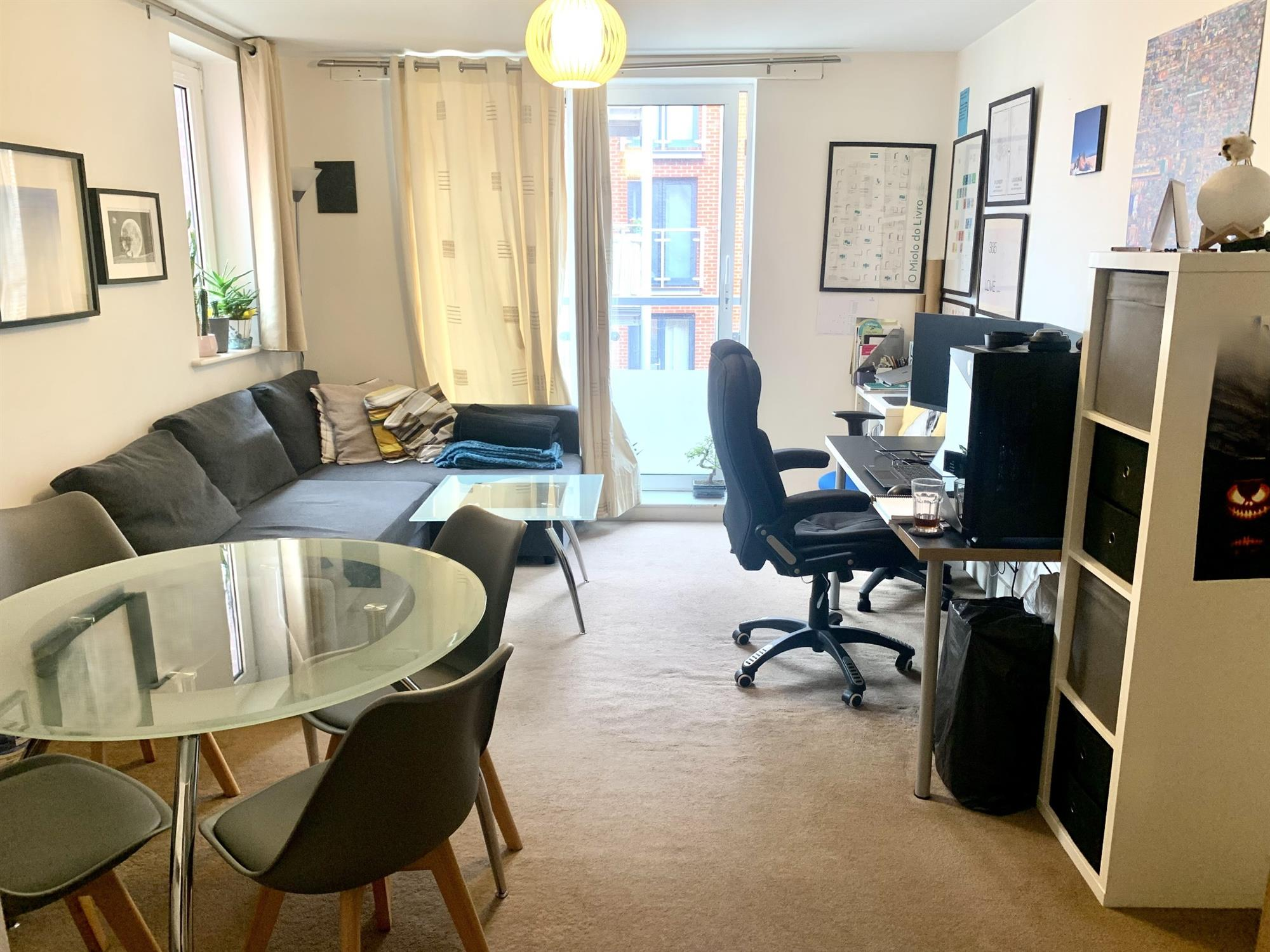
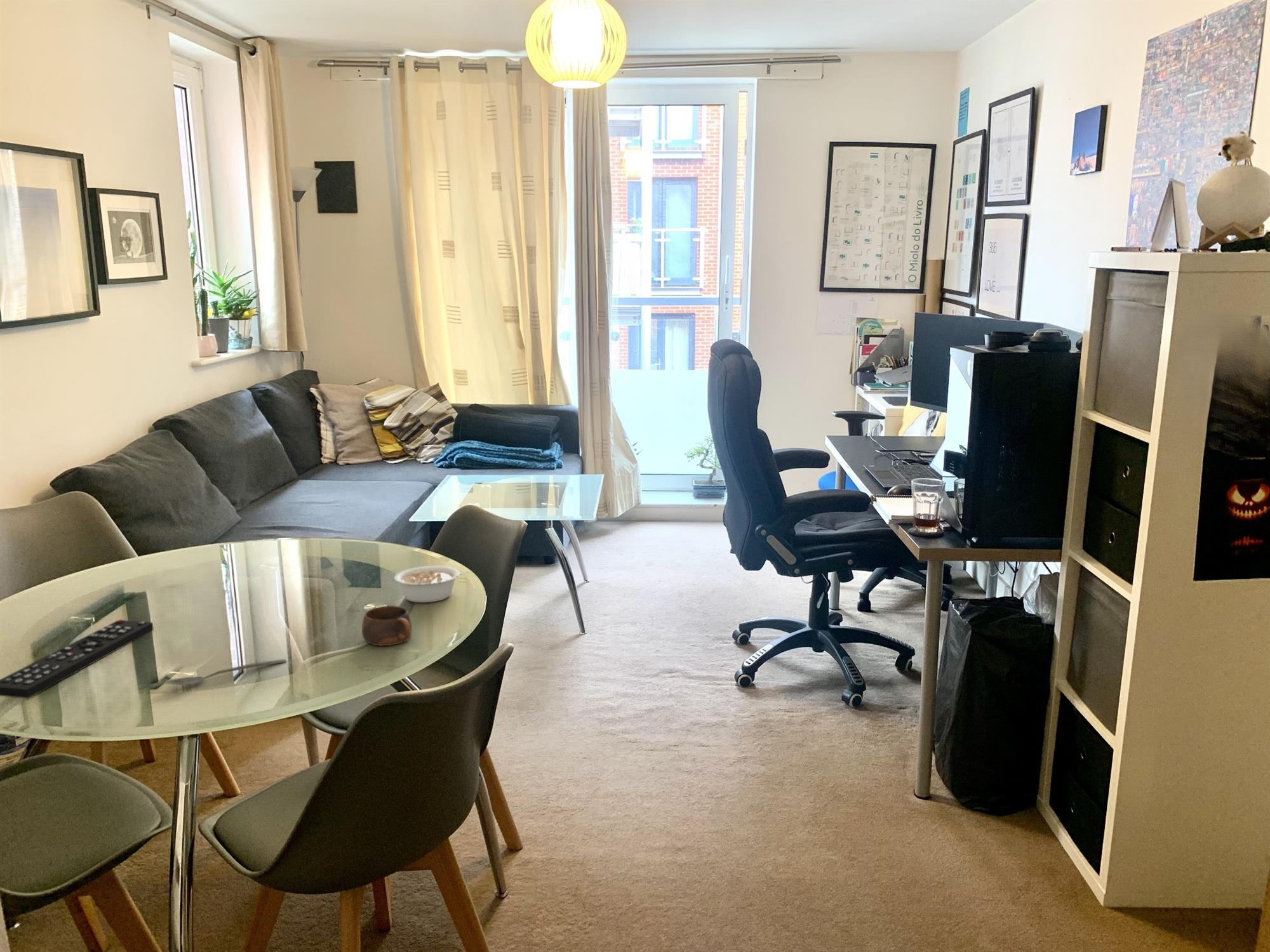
+ cup (389, 627)
+ spoon (227, 671)
+ legume (430, 583)
+ remote control (77, 654)
